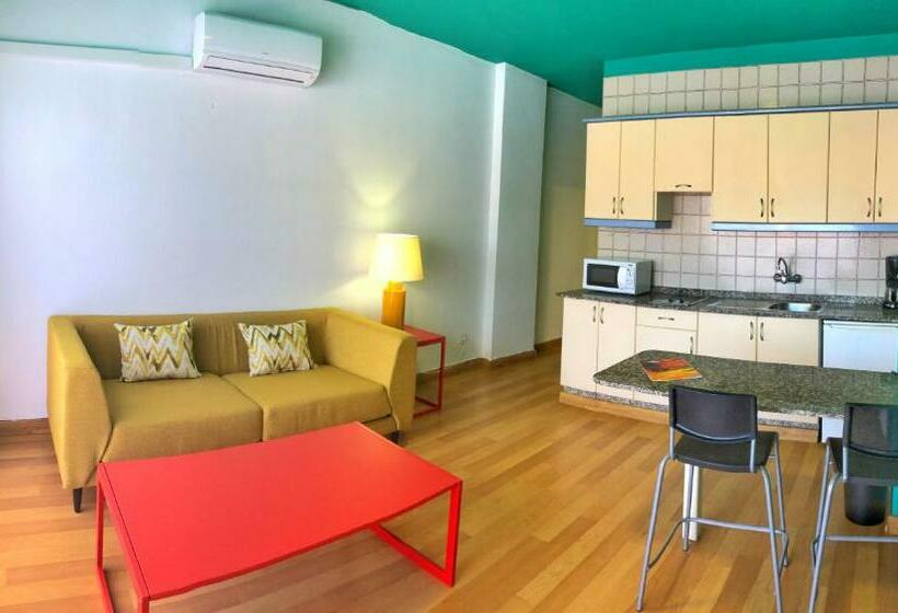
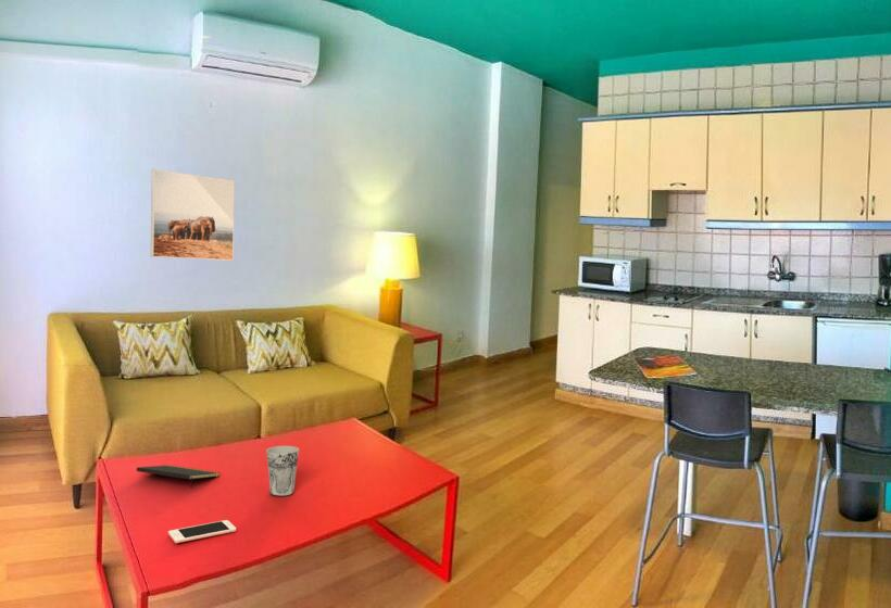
+ notepad (178, 471)
+ cup (281, 470)
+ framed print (193, 216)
+ cell phone (202, 531)
